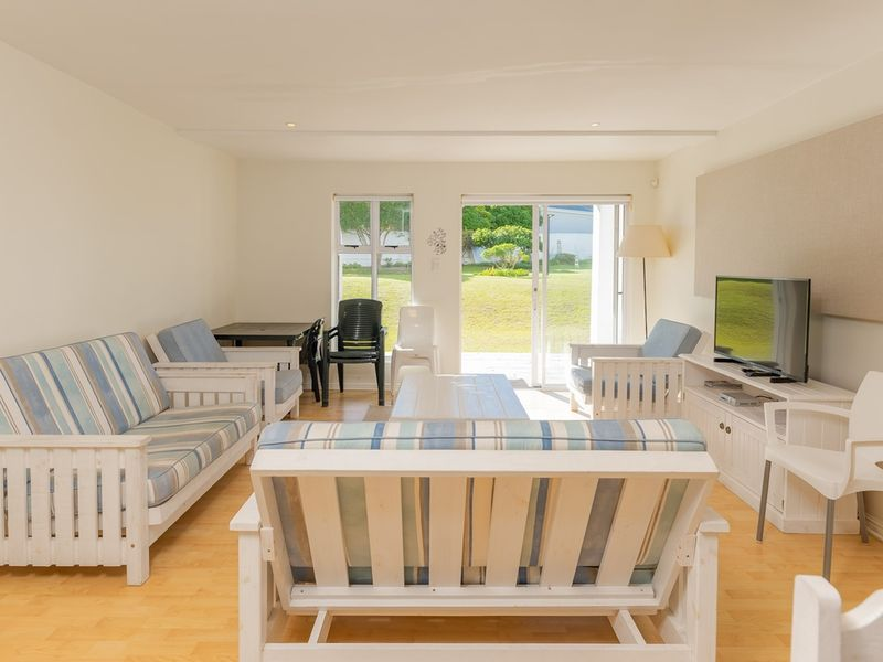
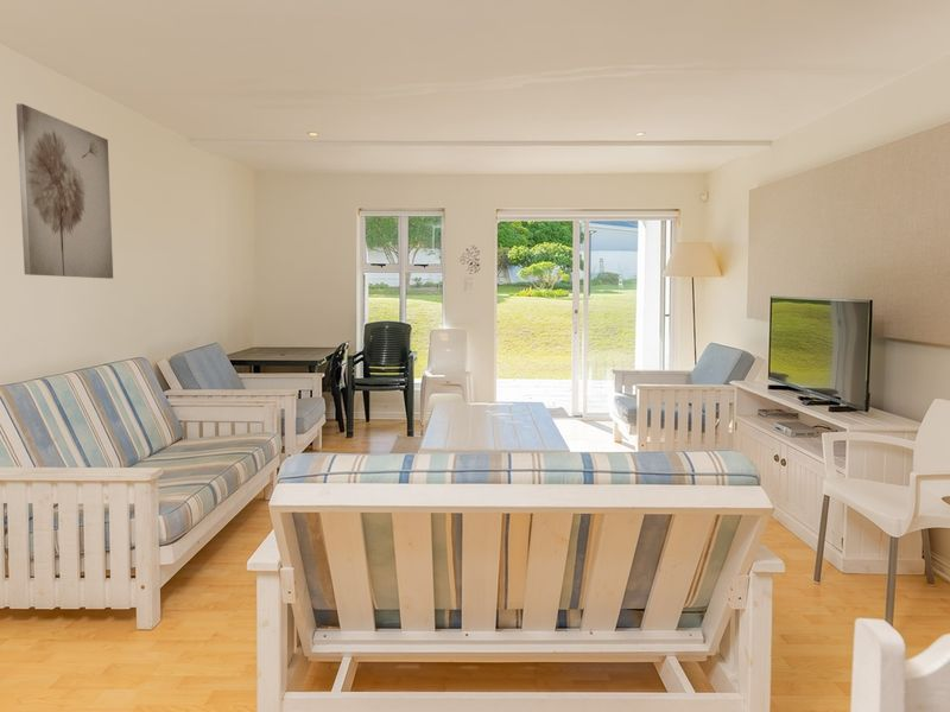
+ wall art (70, 201)
